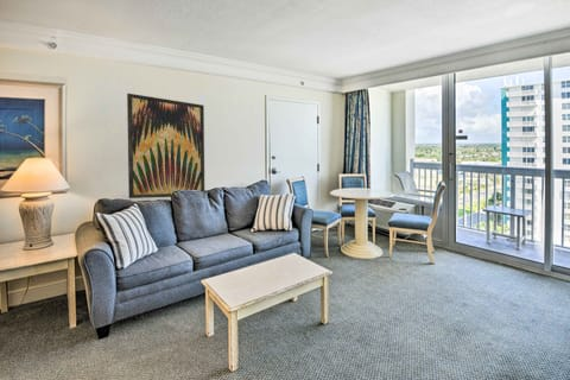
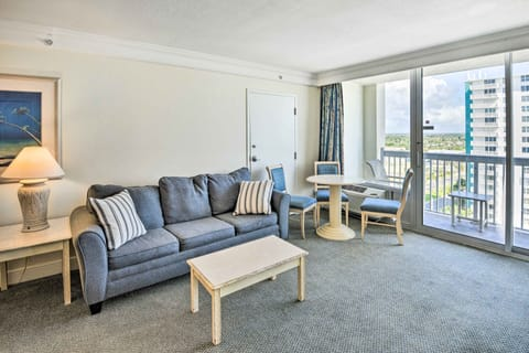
- wall art (169, 148)
